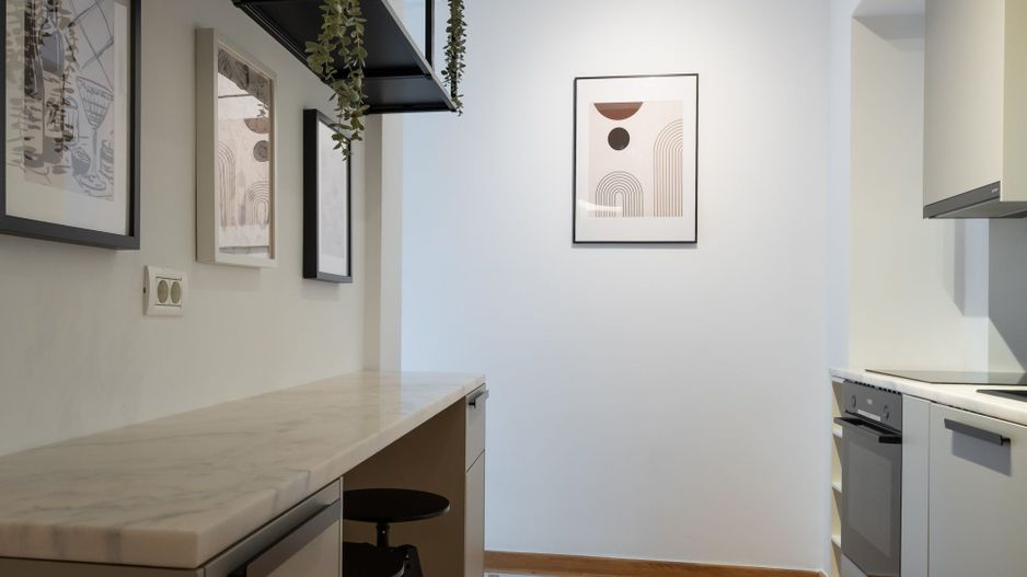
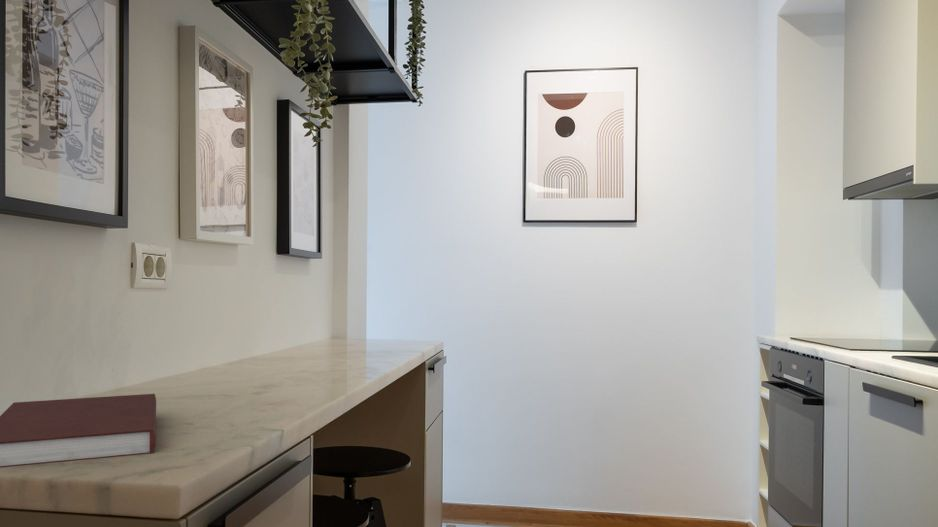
+ notebook (78, 426)
